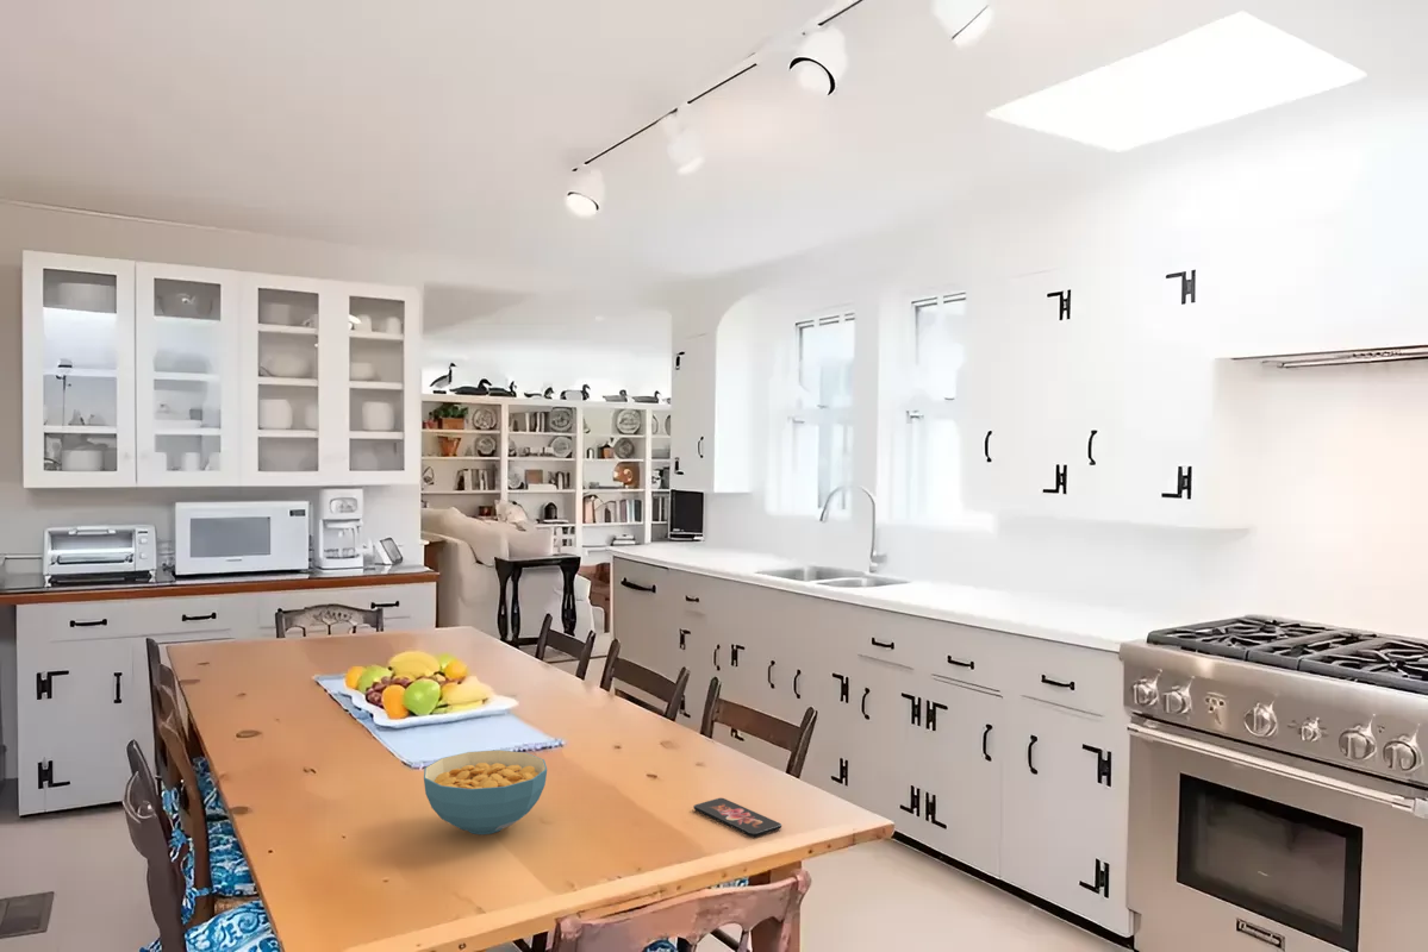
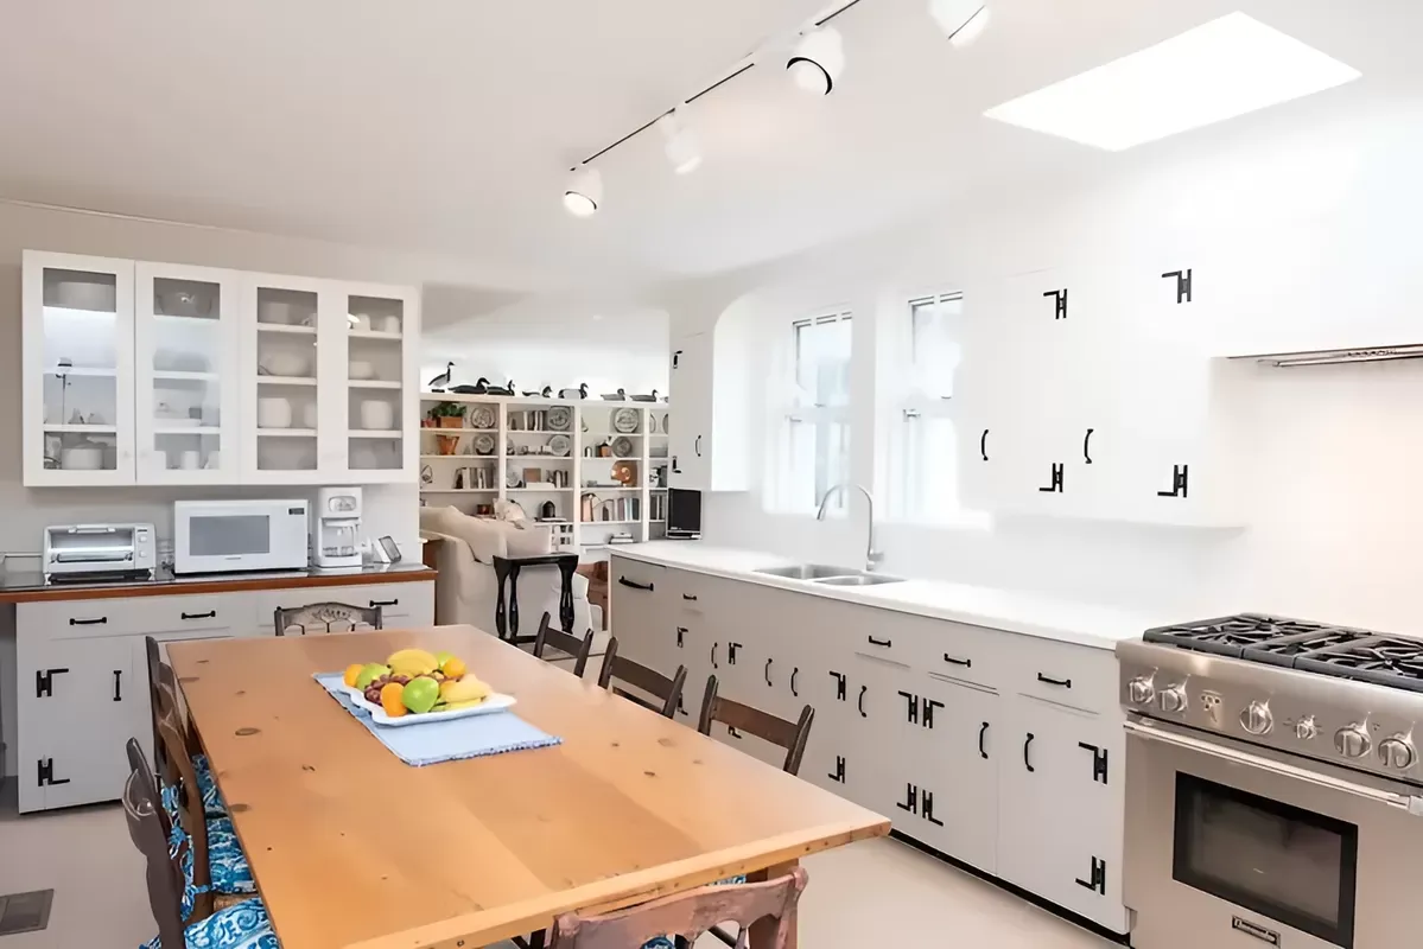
- smartphone (736, 816)
- cereal bowl (485, 797)
